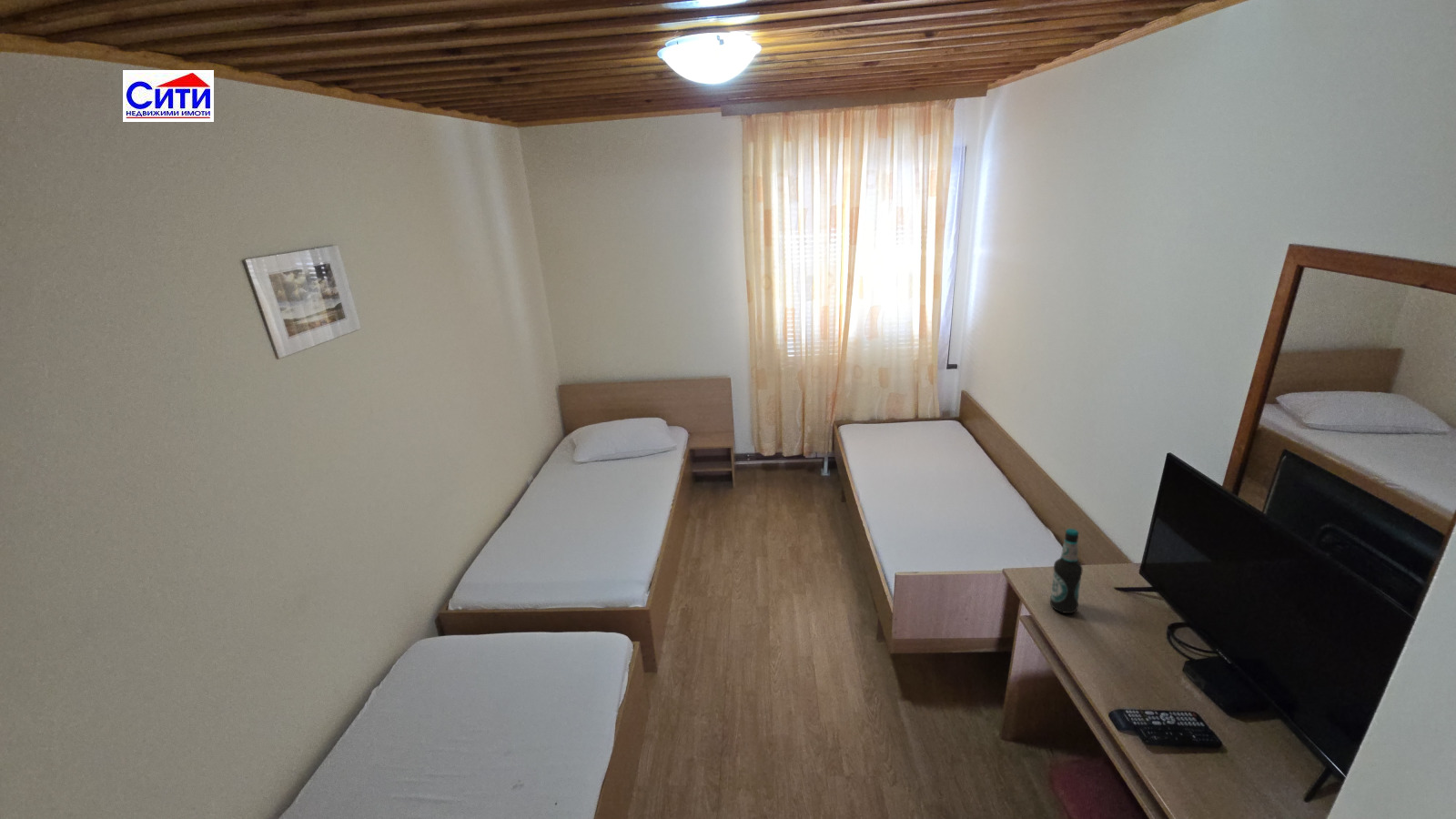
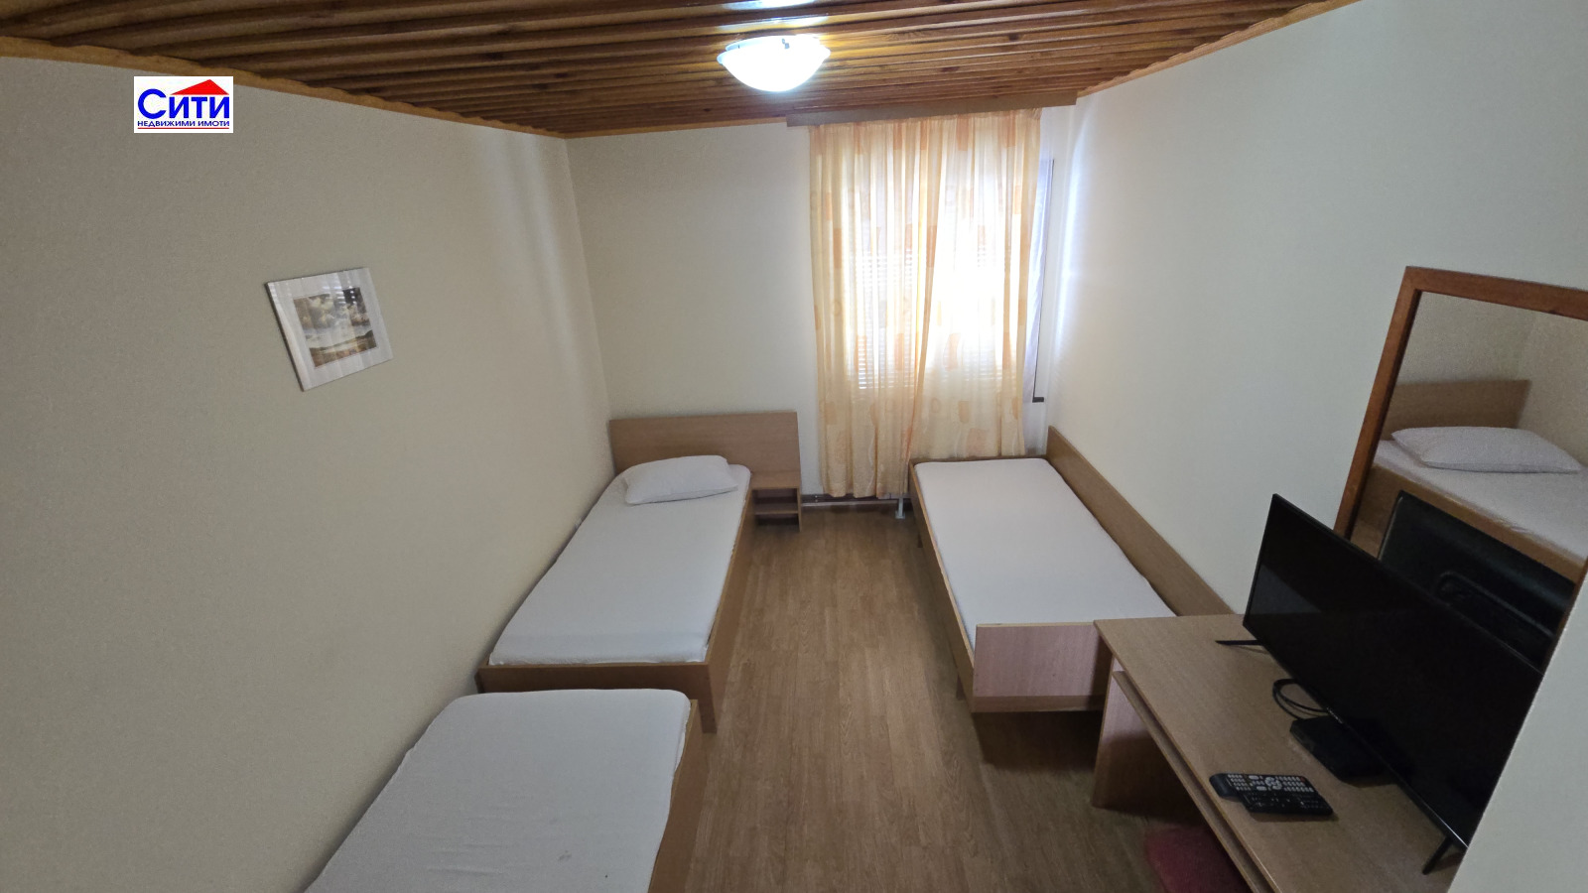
- bottle (1067, 570)
